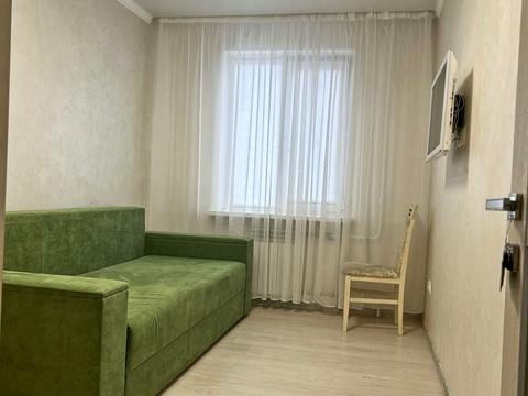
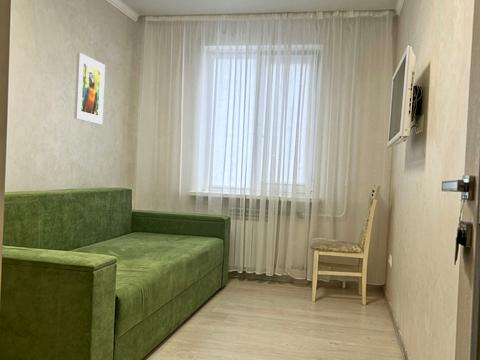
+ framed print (90, 90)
